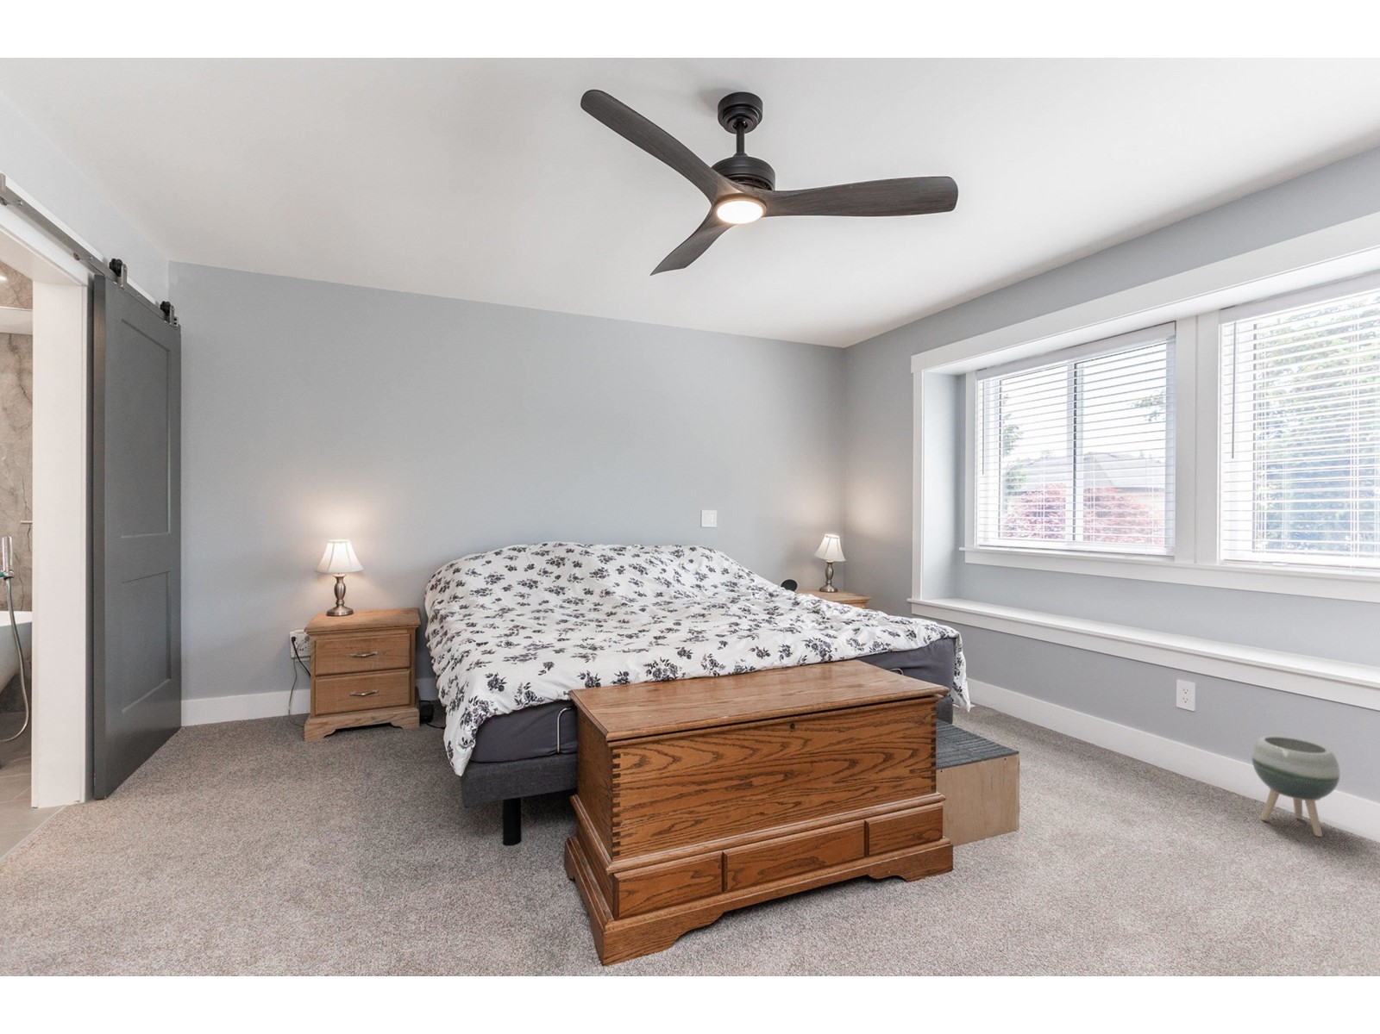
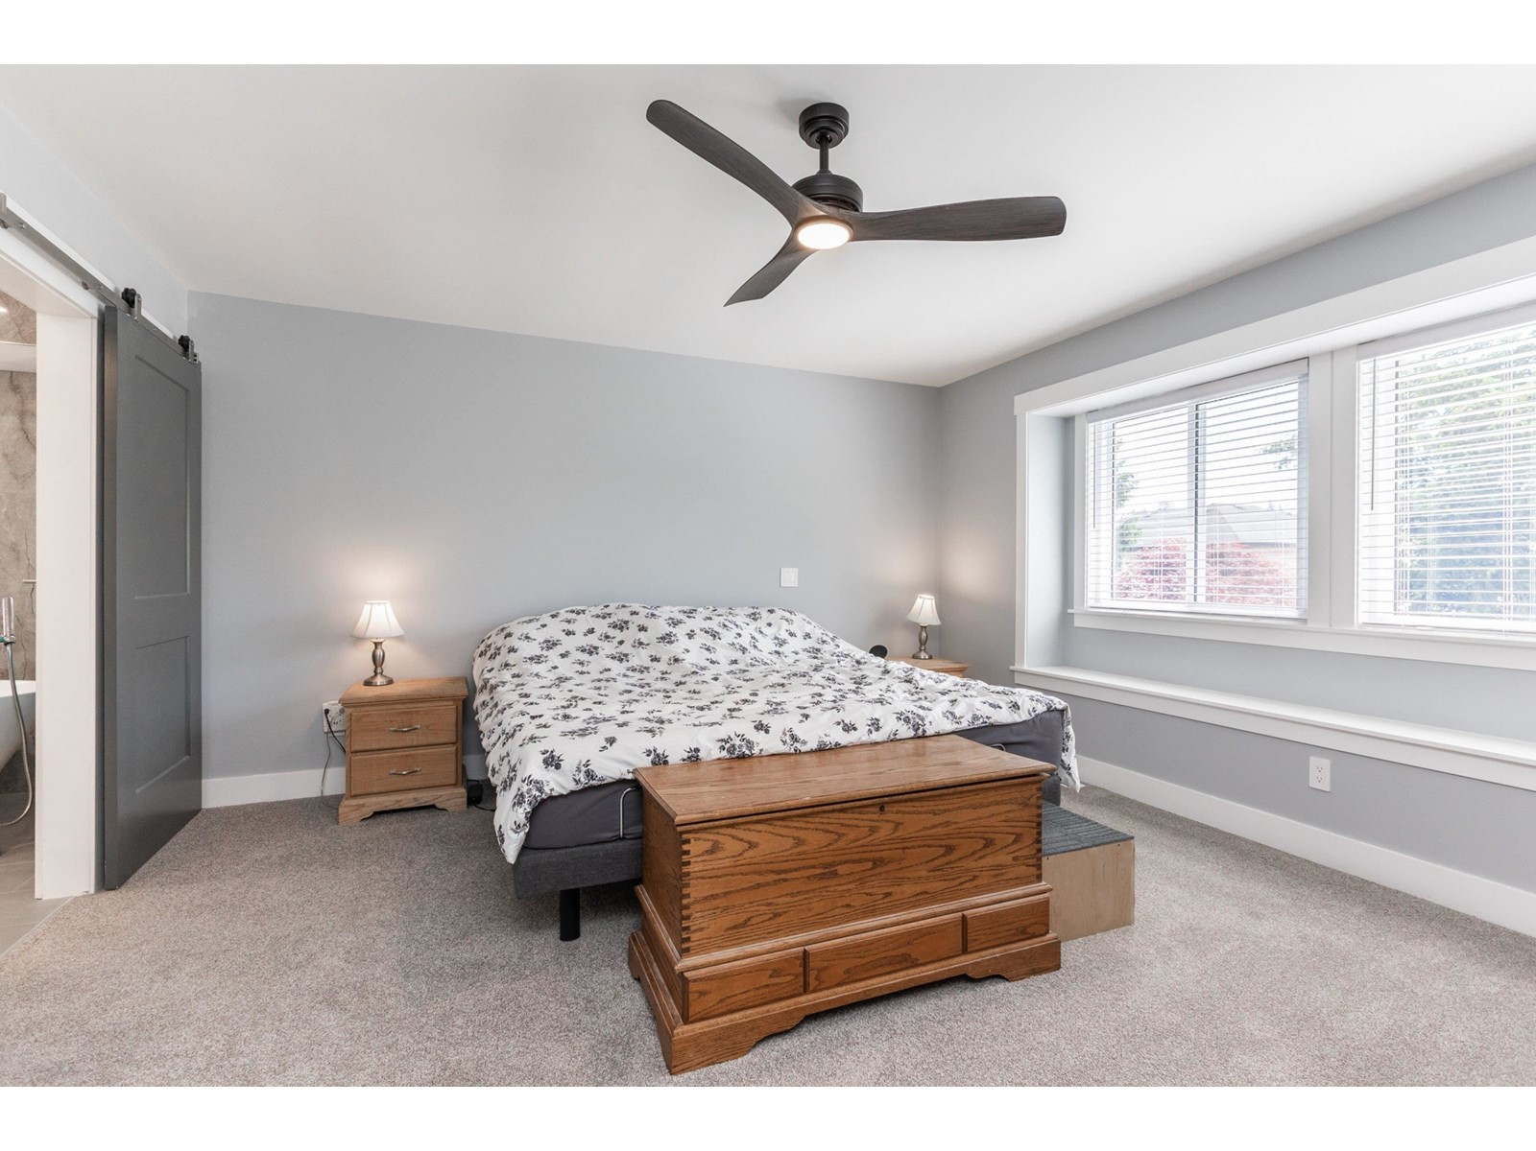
- planter (1294, 784)
